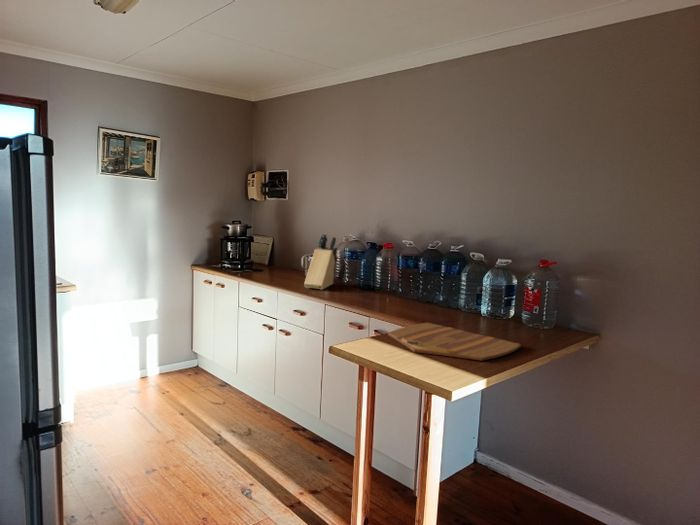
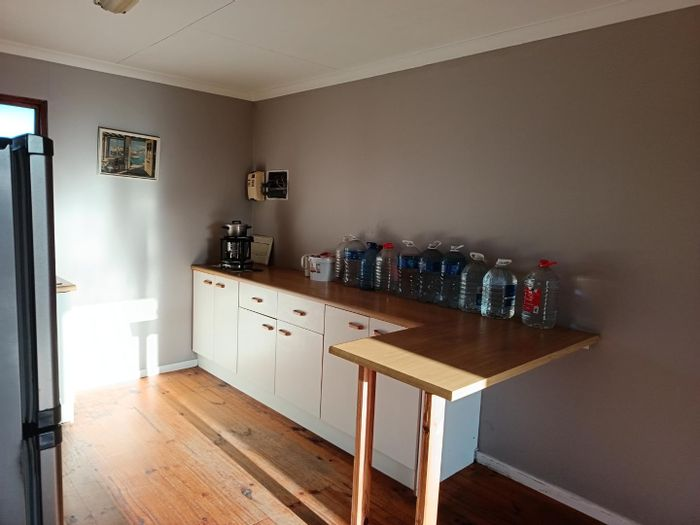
- cutting board (444, 339)
- knife block (322, 260)
